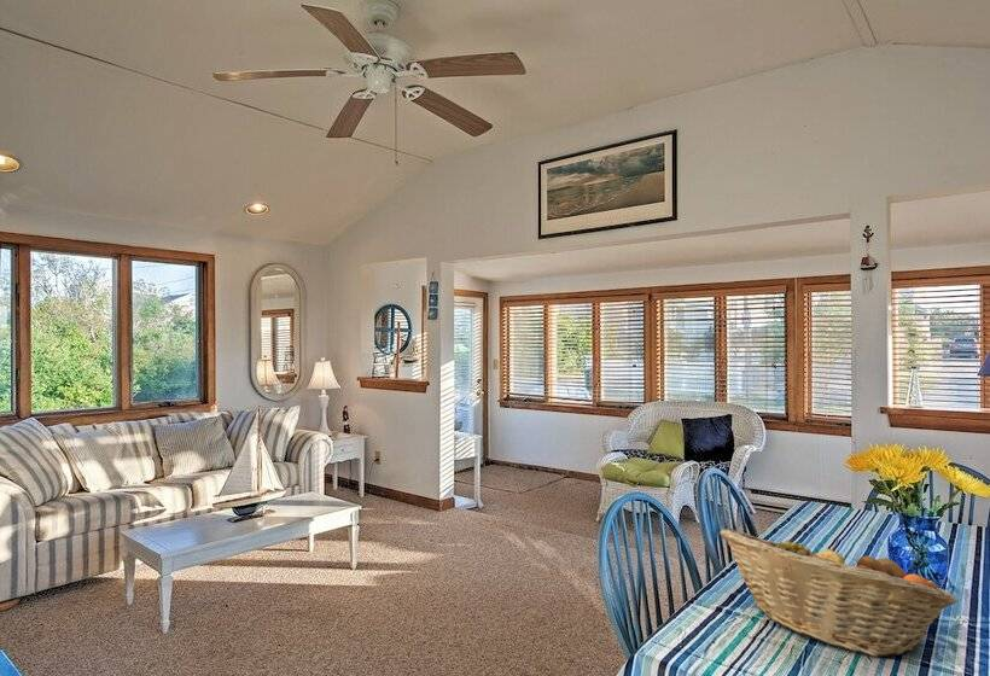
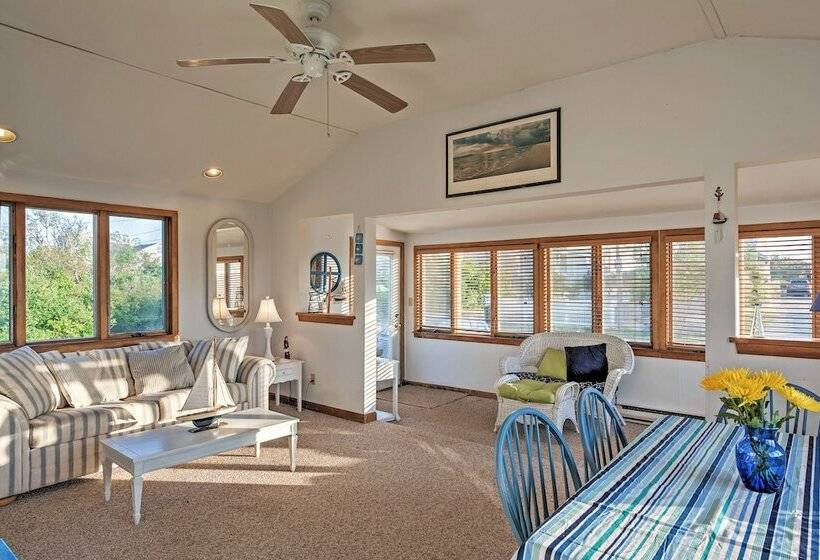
- fruit basket (826, 578)
